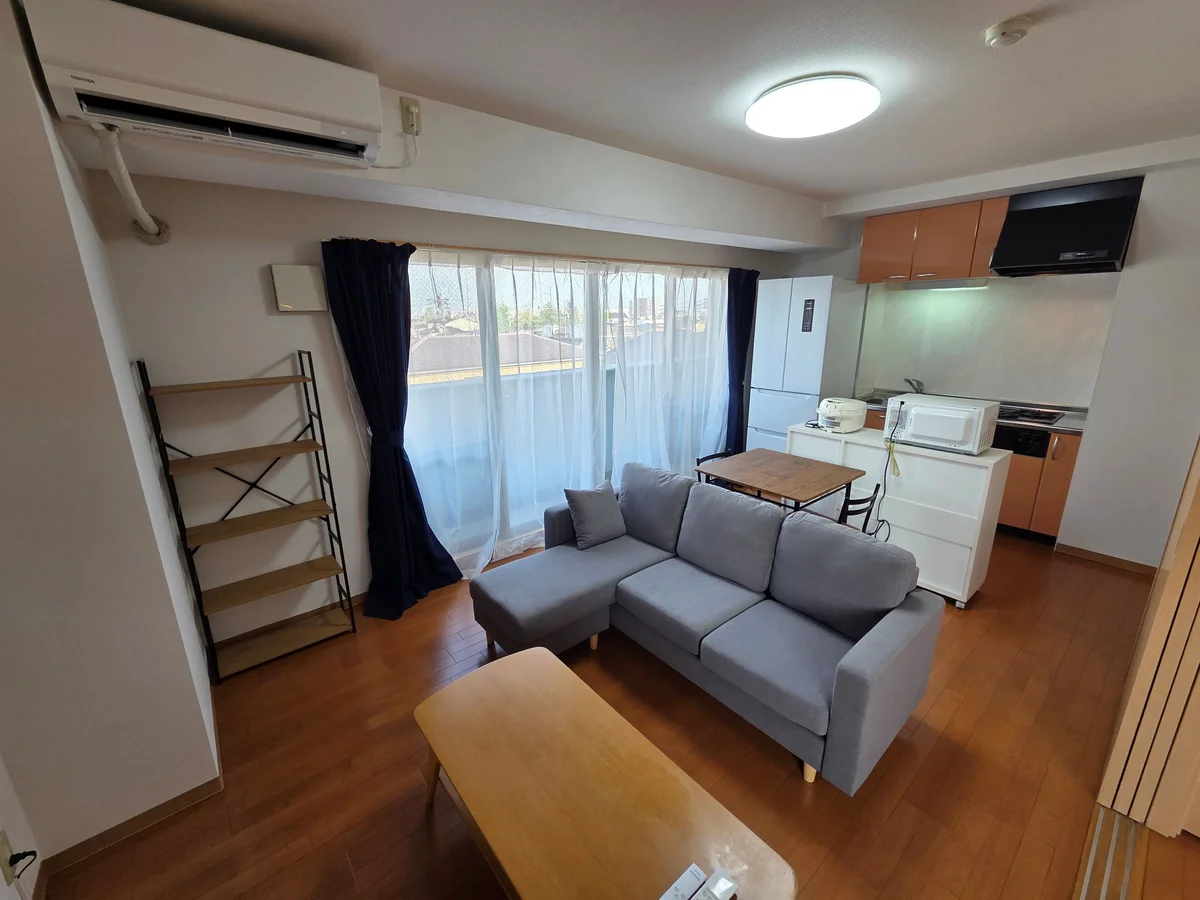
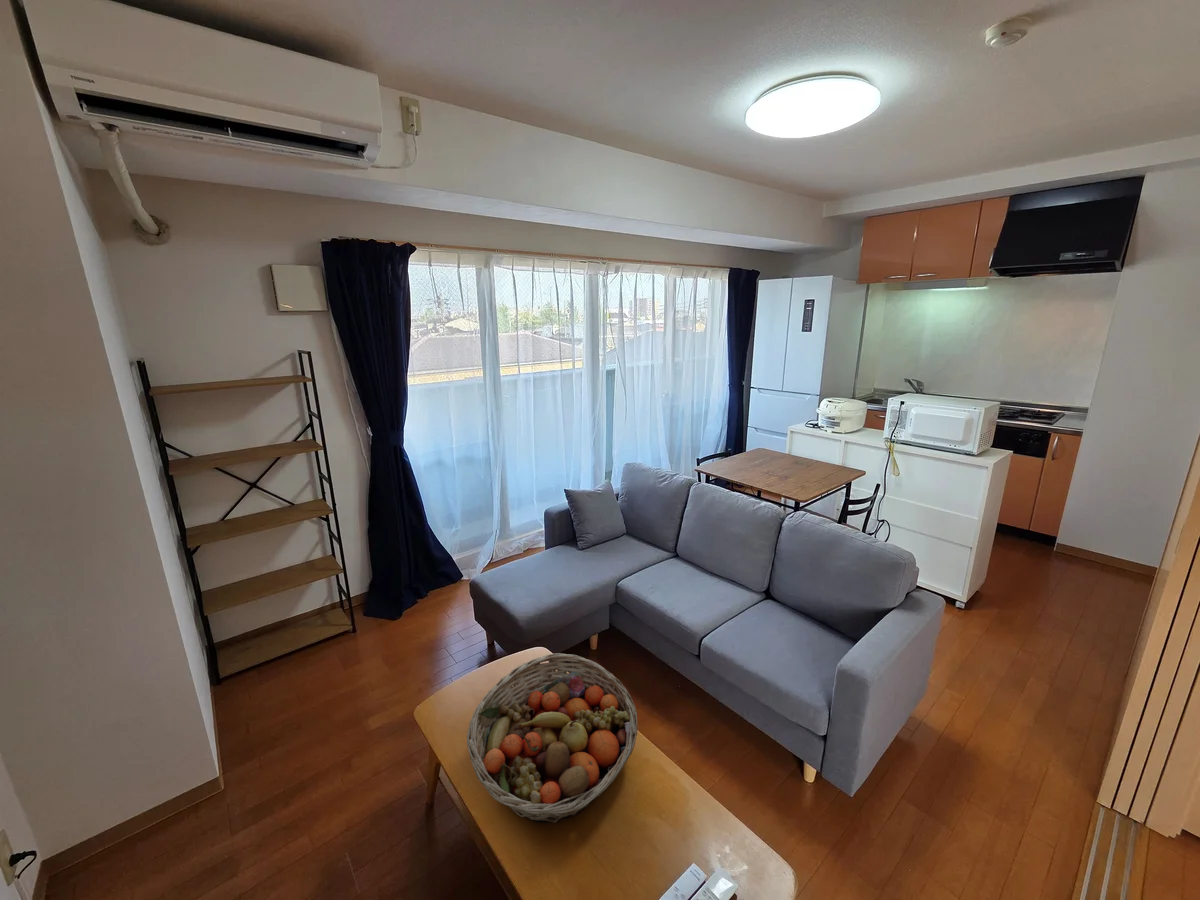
+ fruit basket (556, 733)
